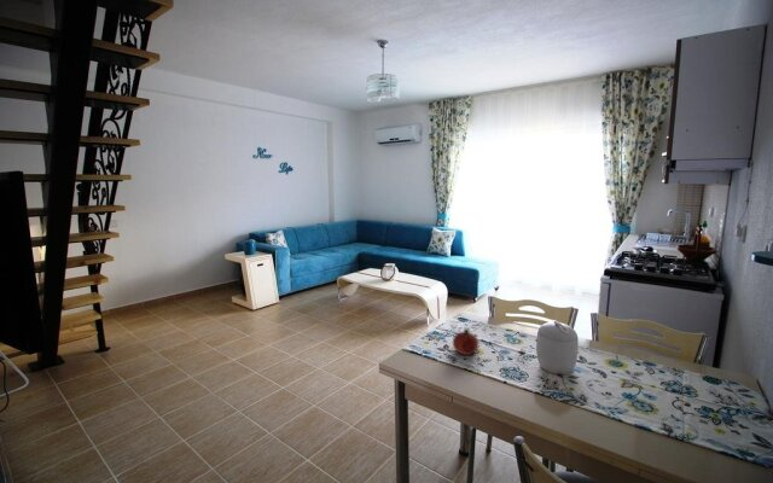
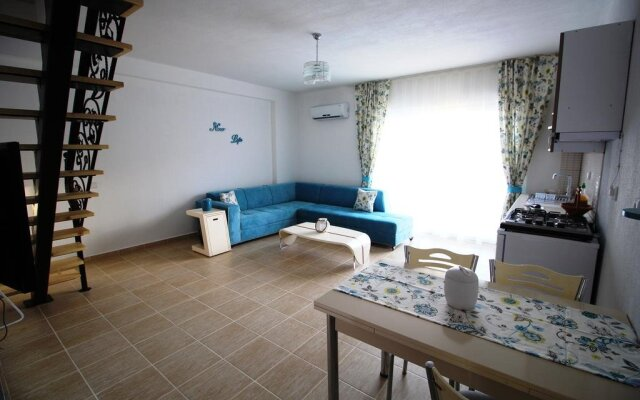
- fruit (465, 338)
